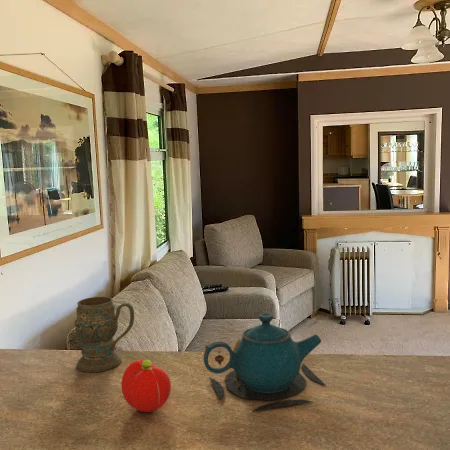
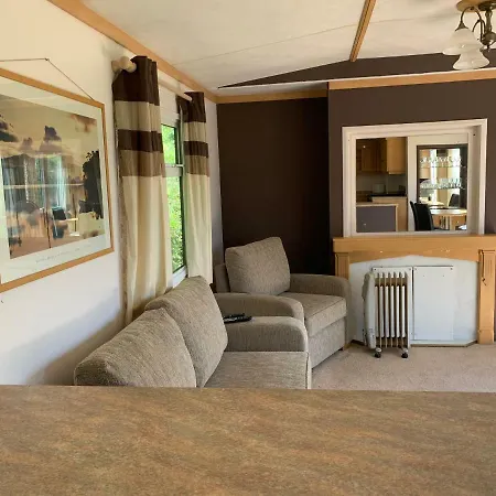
- teapot (262, 348)
- mug (105, 332)
- fruit (146, 382)
